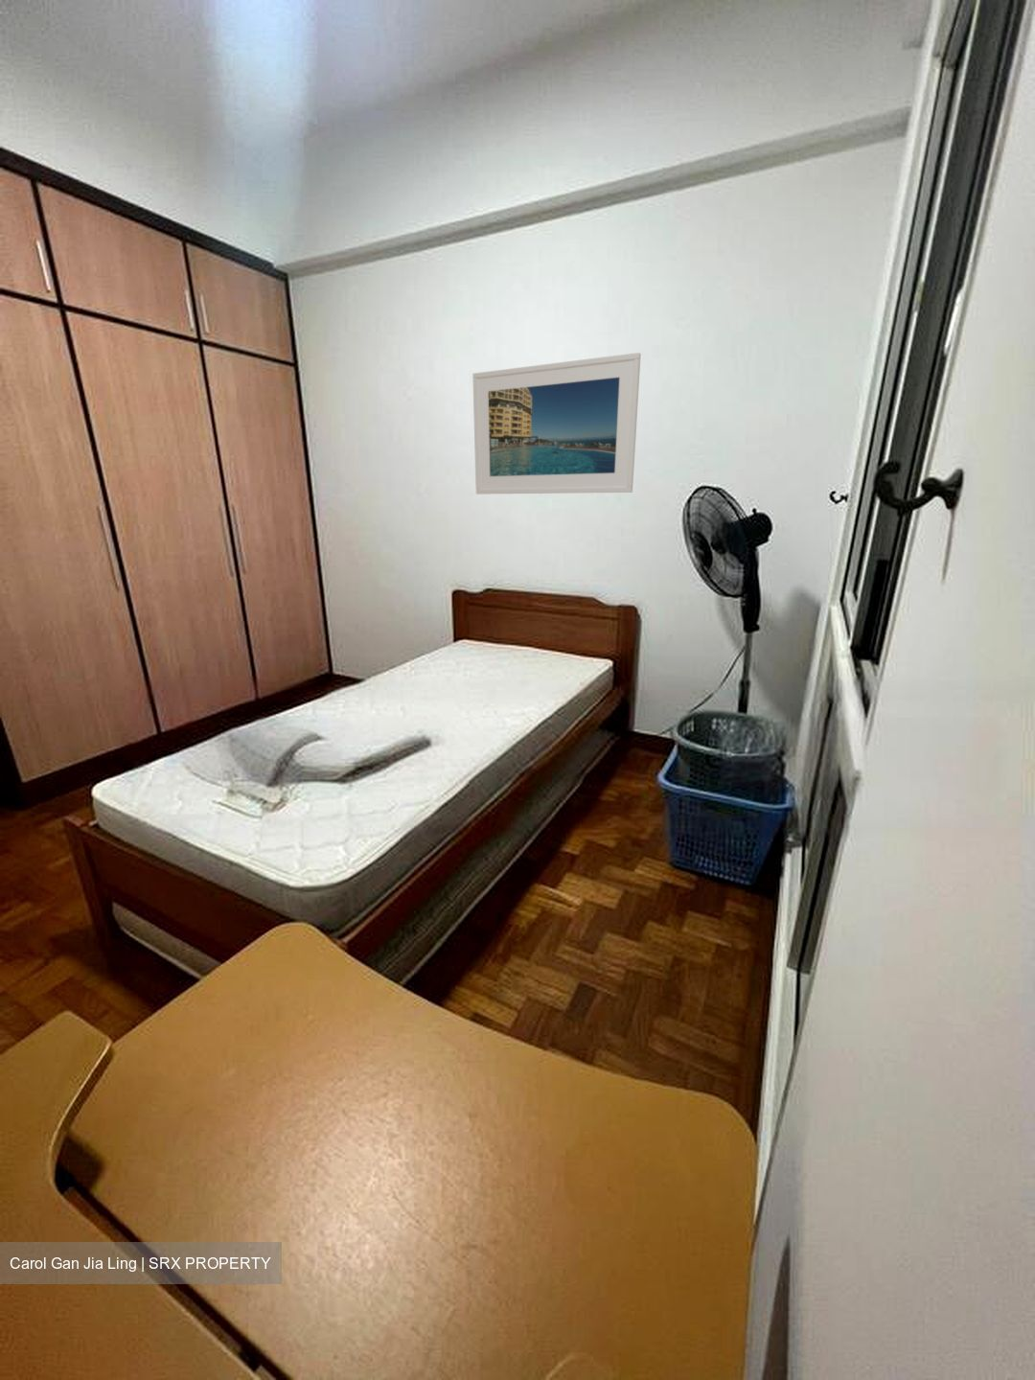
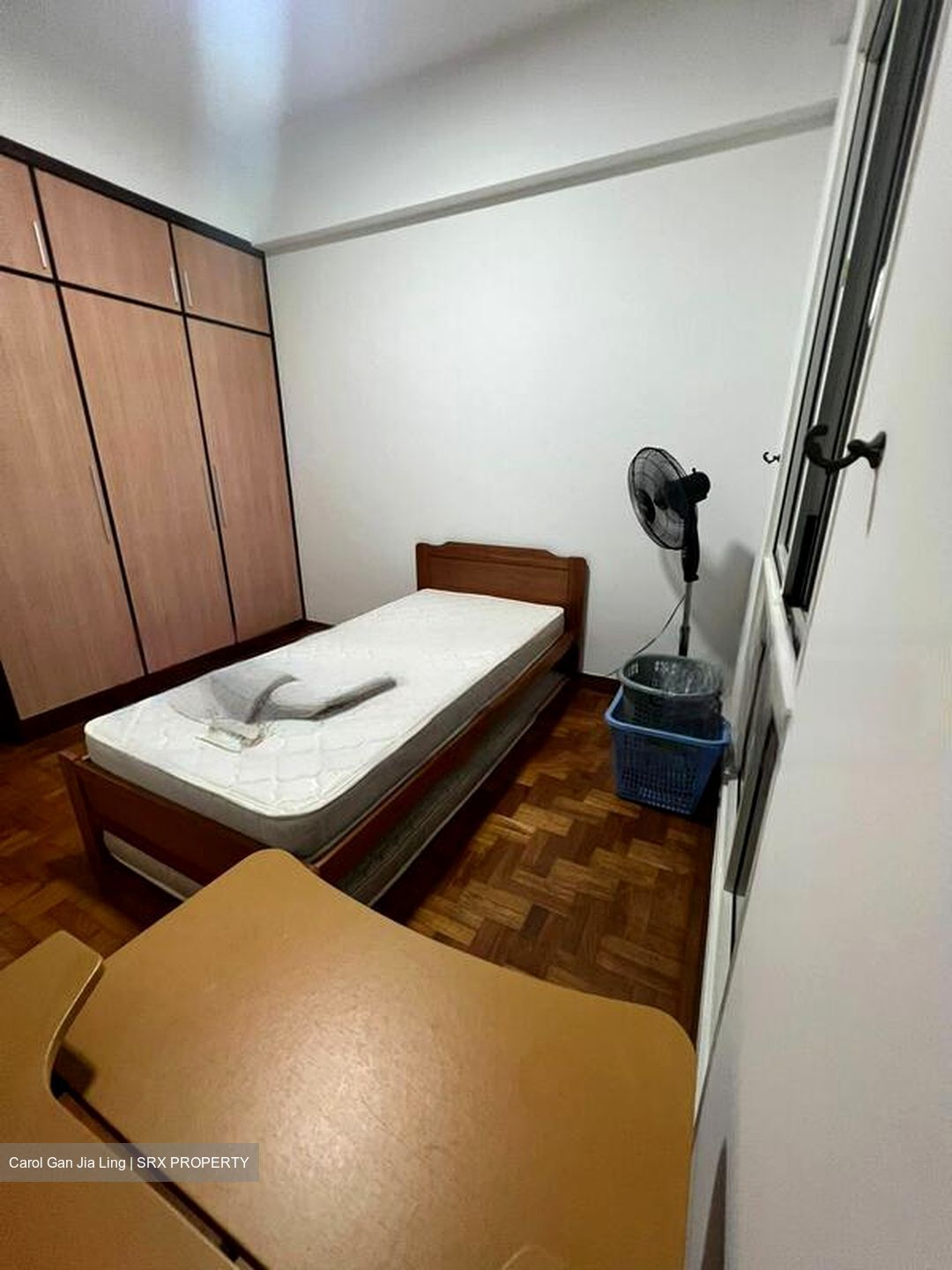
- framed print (549, 430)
